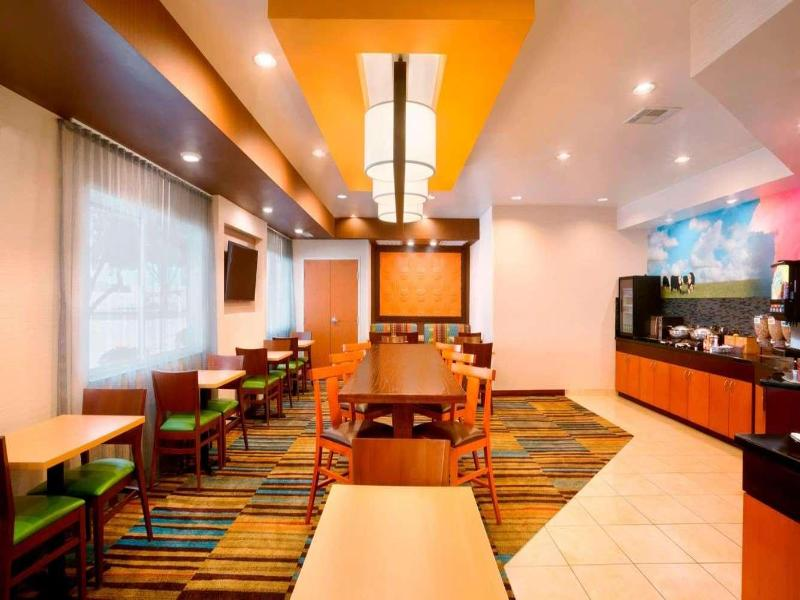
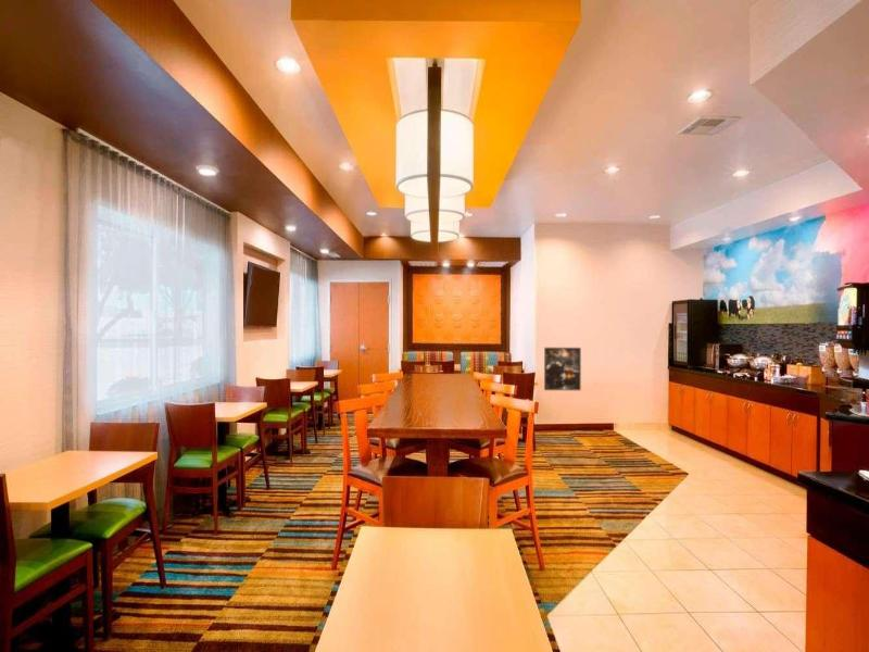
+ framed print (562, 368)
